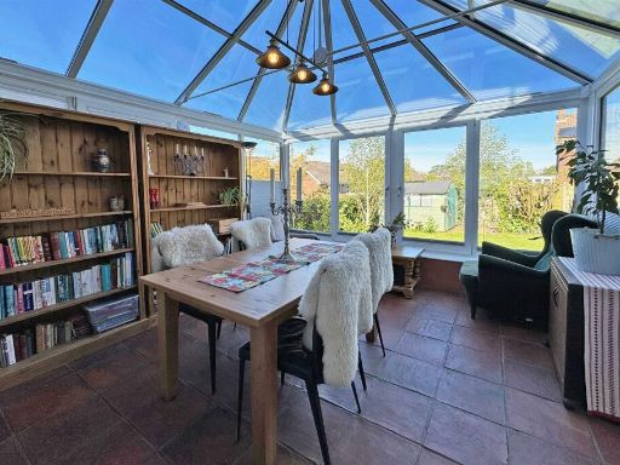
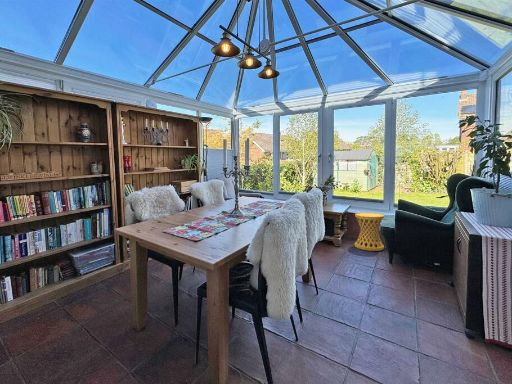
+ side table (369, 231)
